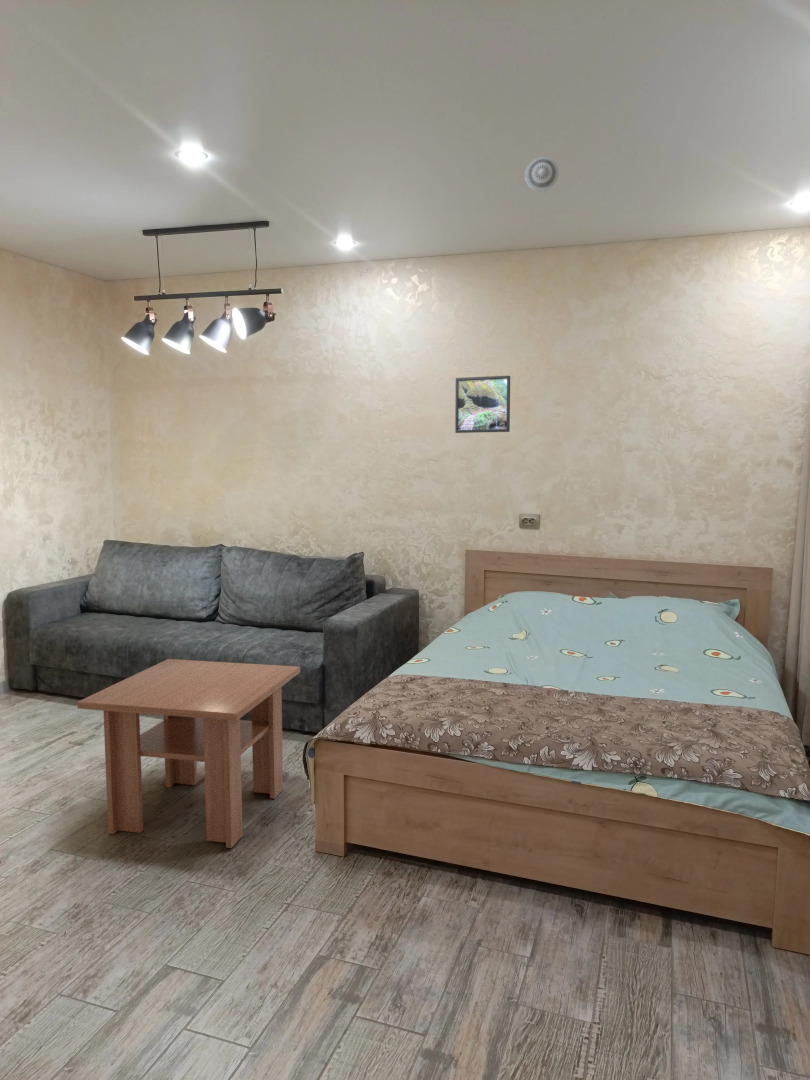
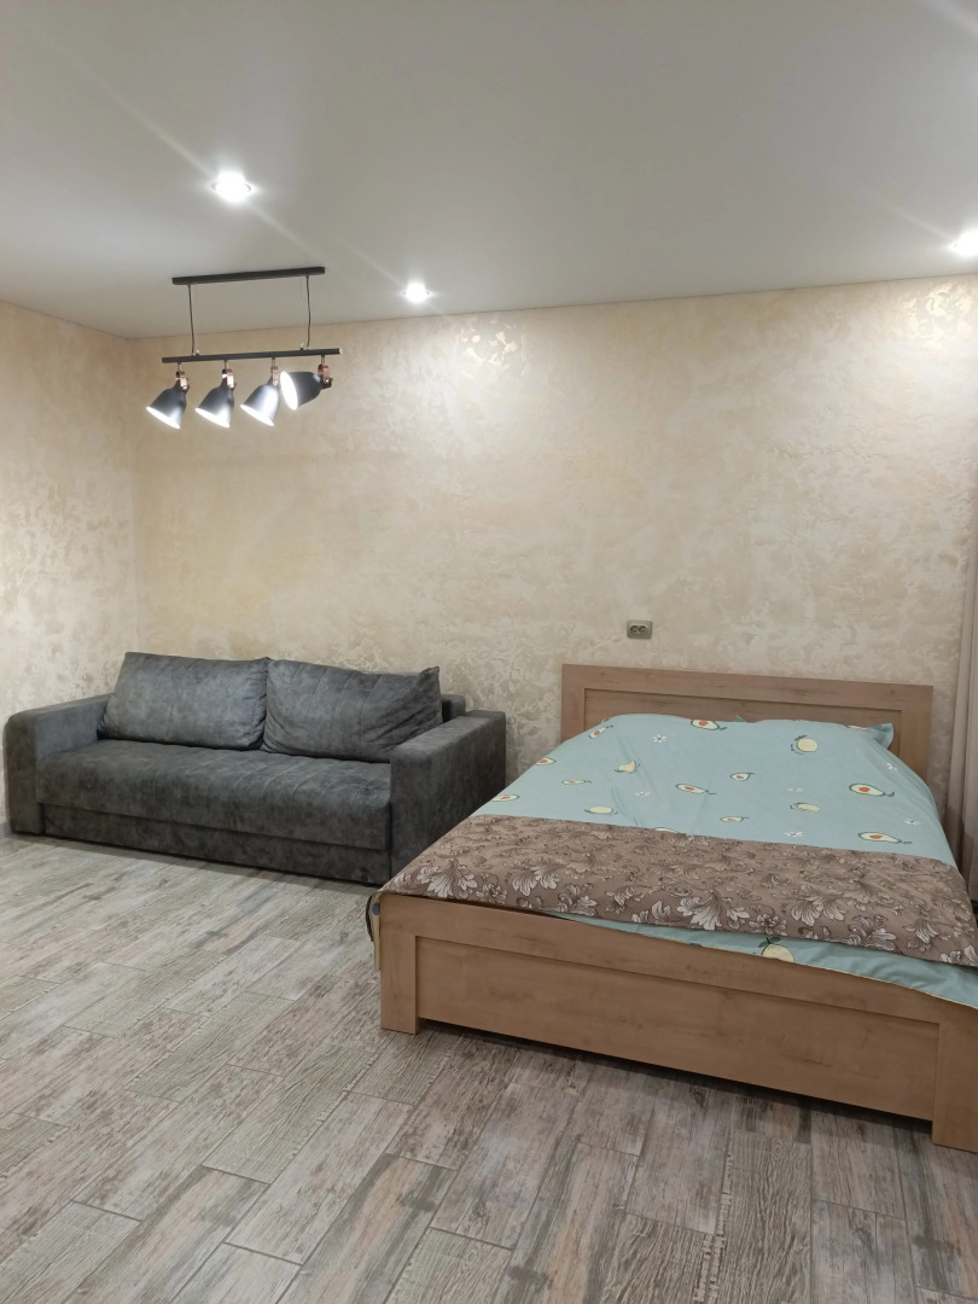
- smoke detector (542, 172)
- coffee table (199, 746)
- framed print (482, 404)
